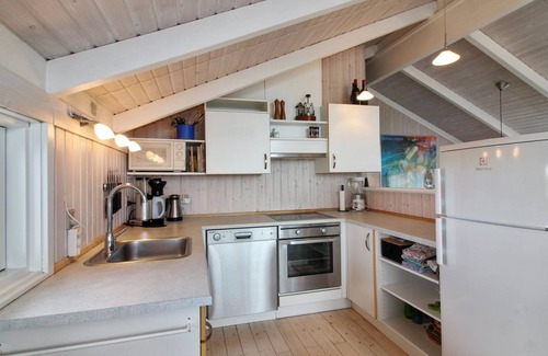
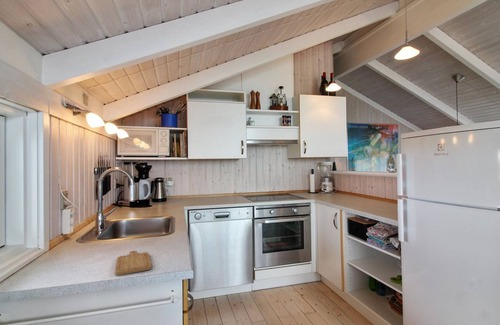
+ chopping board (133, 260)
